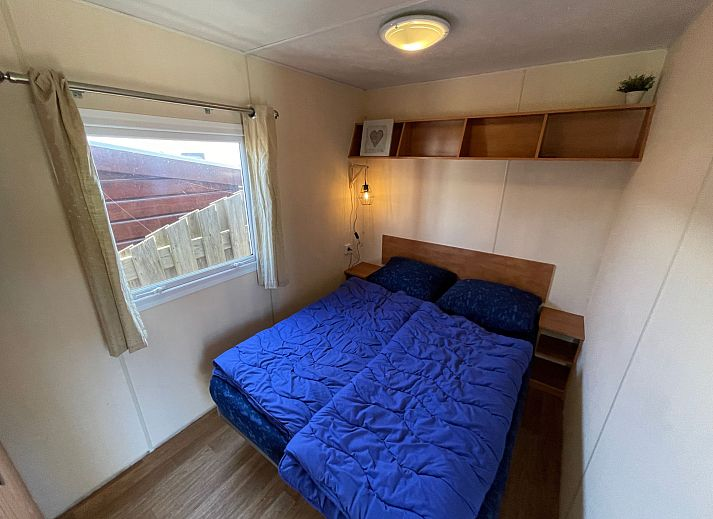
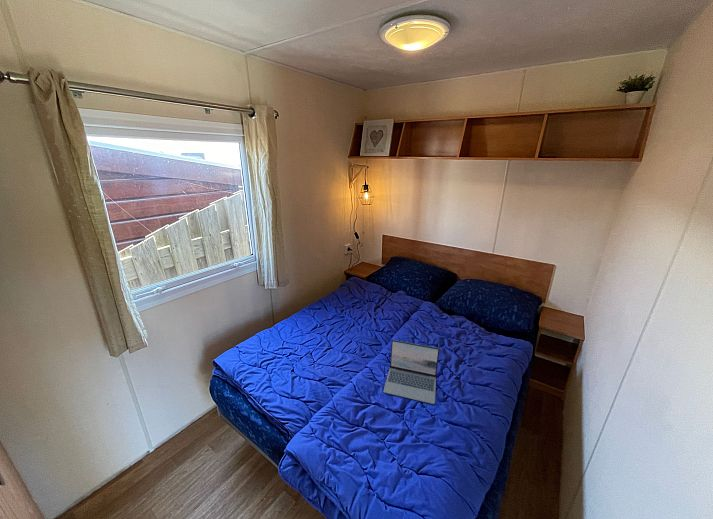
+ laptop (411, 370)
